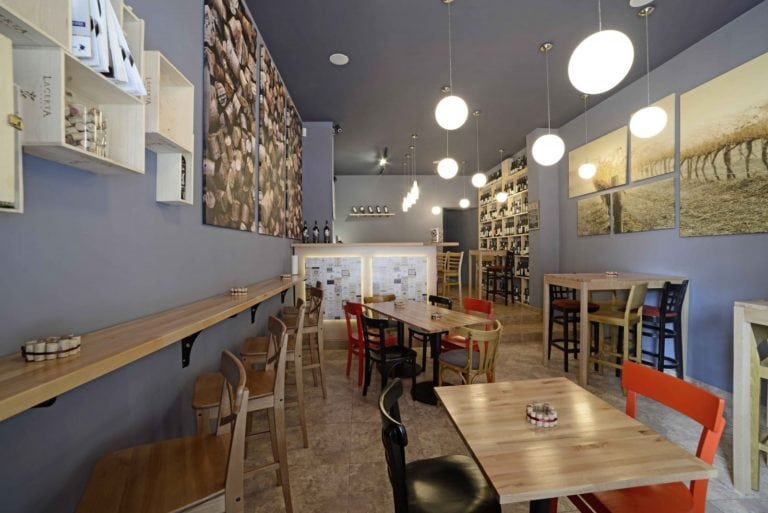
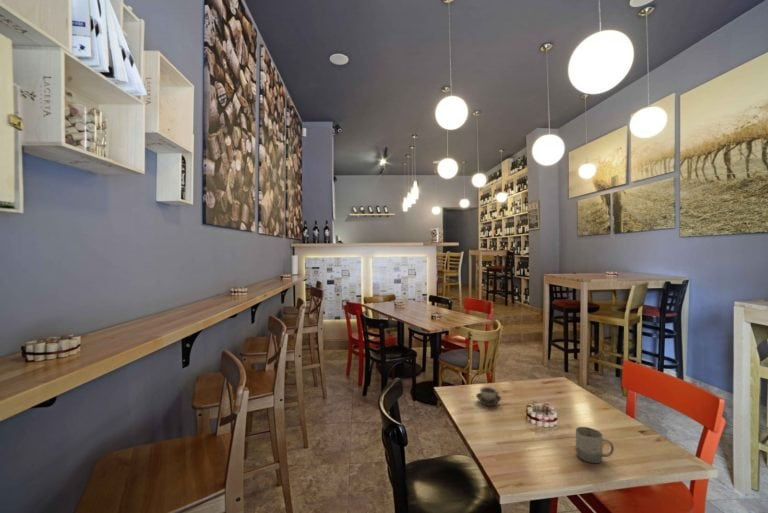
+ cup (594, 445)
+ cup (488, 396)
